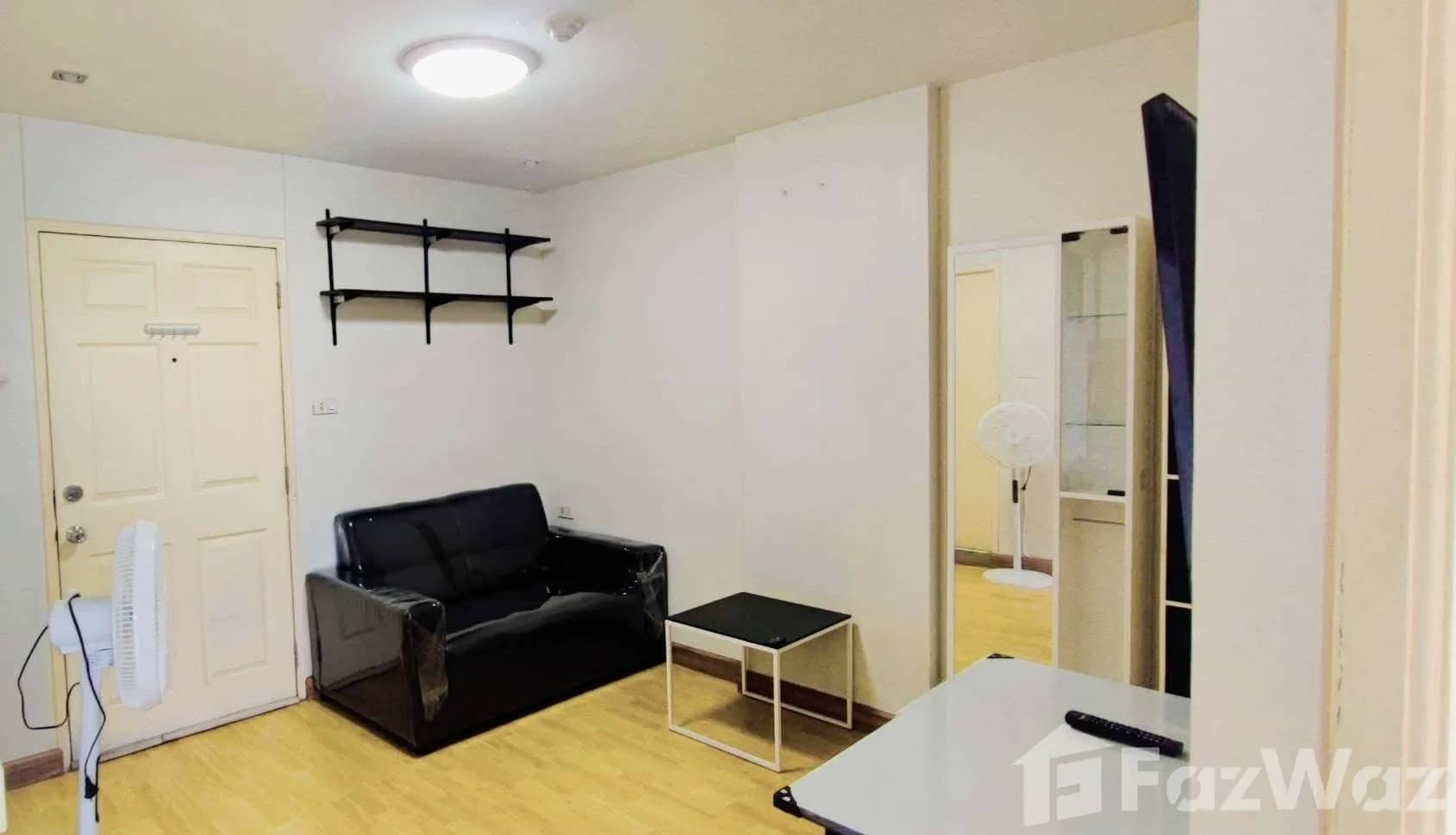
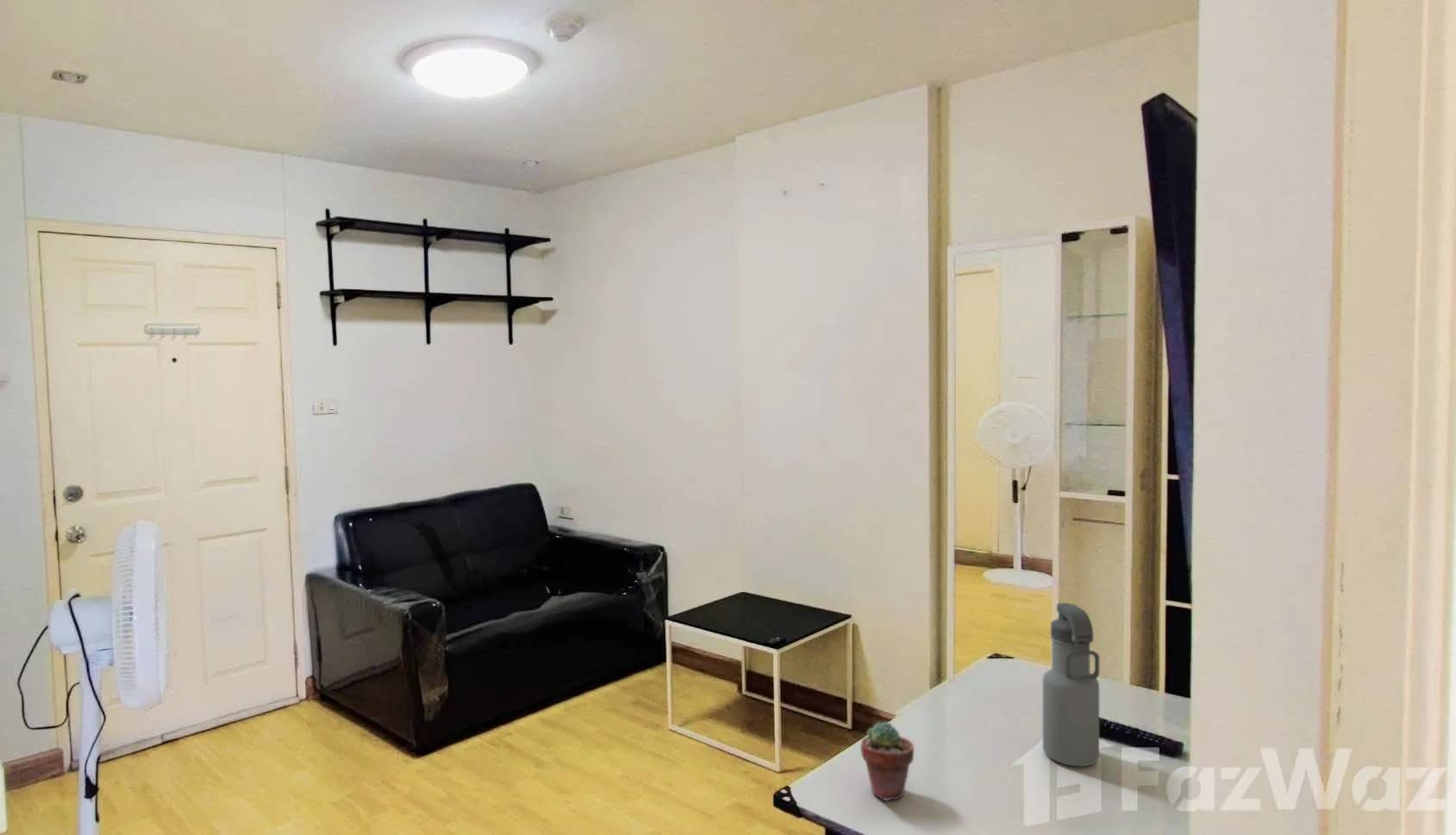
+ water bottle (1071, 682)
+ potted succulent (887, 757)
